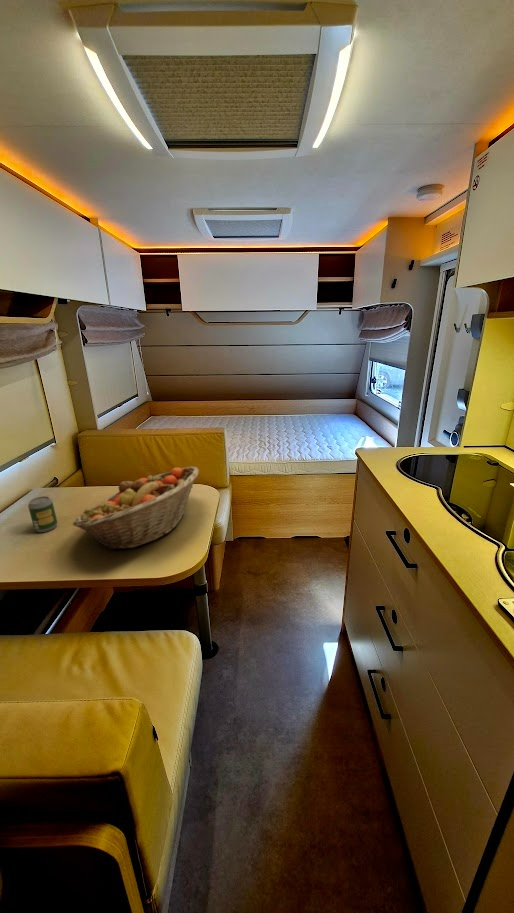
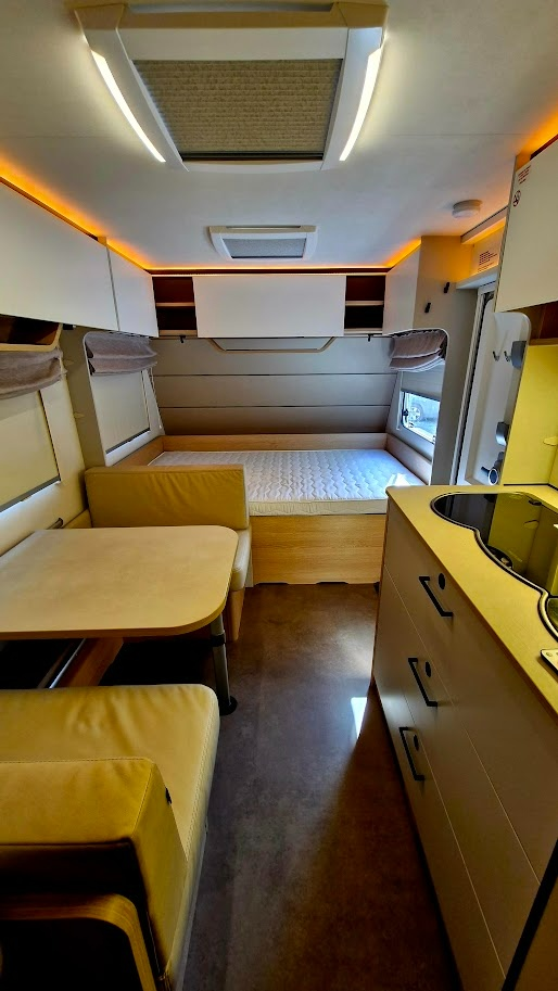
- fruit basket (143, 502)
- soda can (43, 513)
